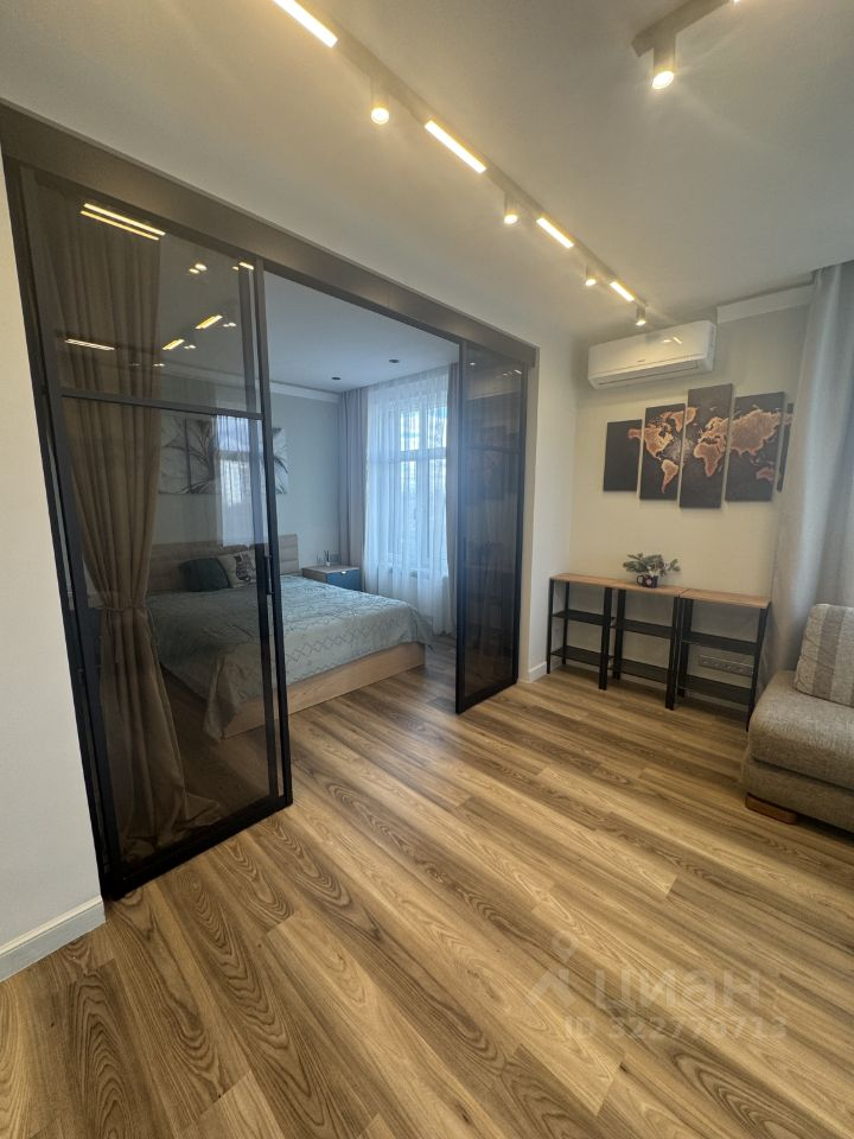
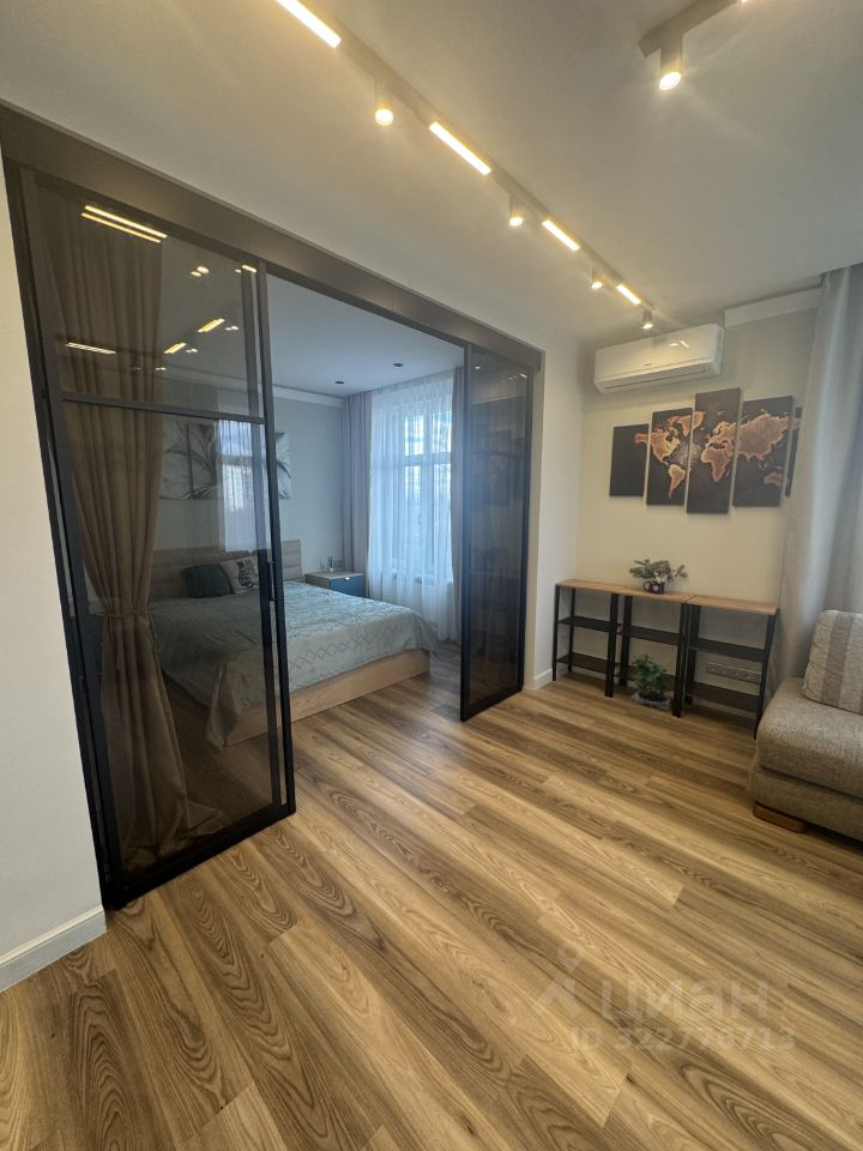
+ potted plant (651, 677)
